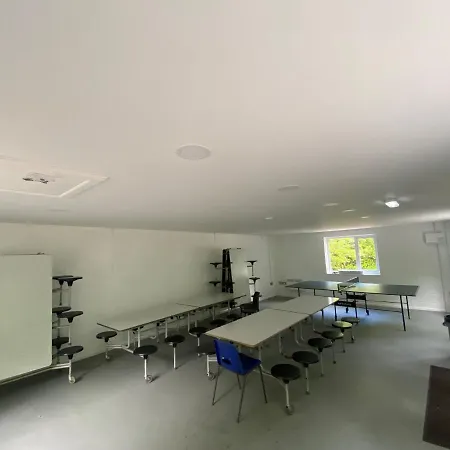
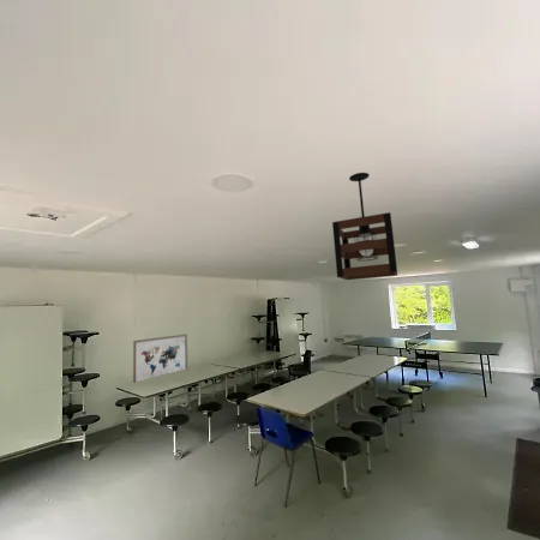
+ wall art (162, 359)
+ pendant light (364, 224)
